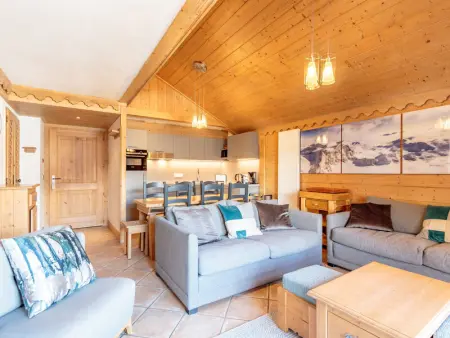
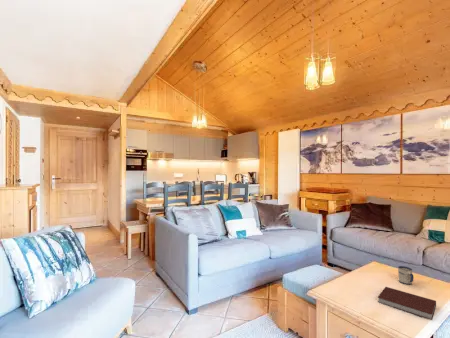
+ notebook (406, 301)
+ mug (406, 276)
